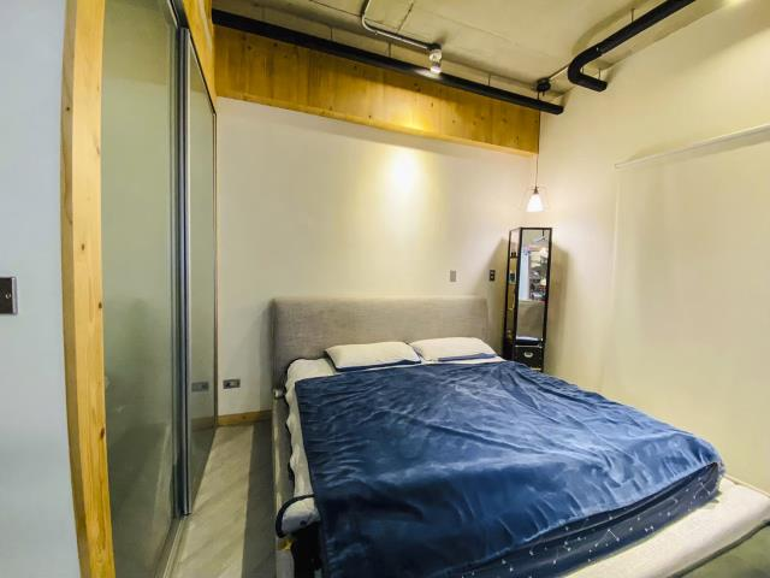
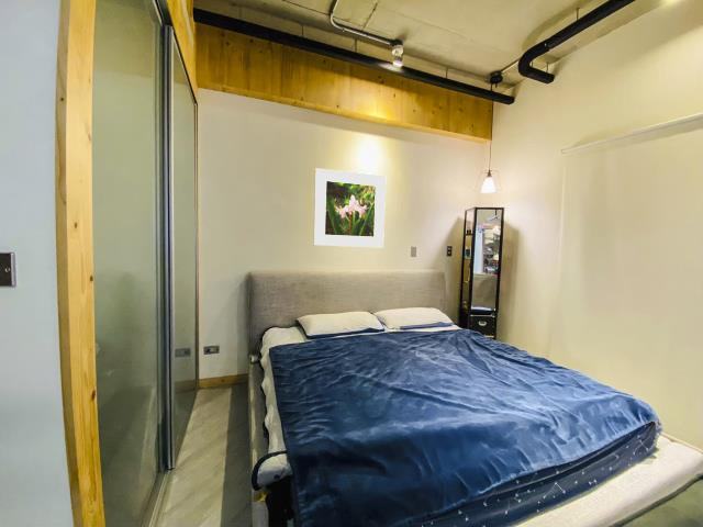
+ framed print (350, 210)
